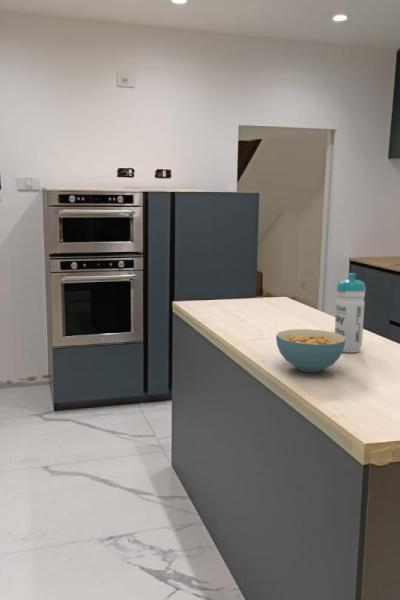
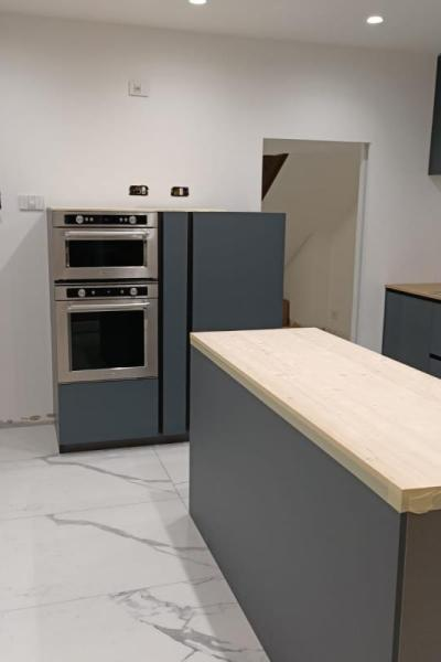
- water bottle (349, 312)
- cereal bowl (310, 353)
